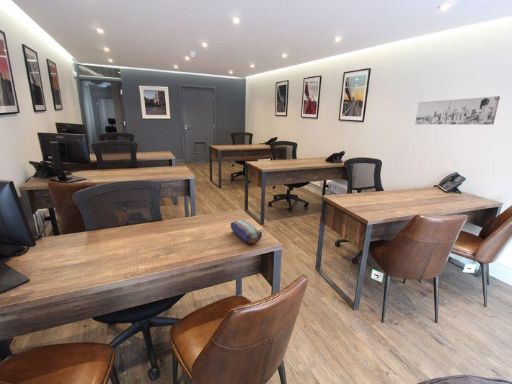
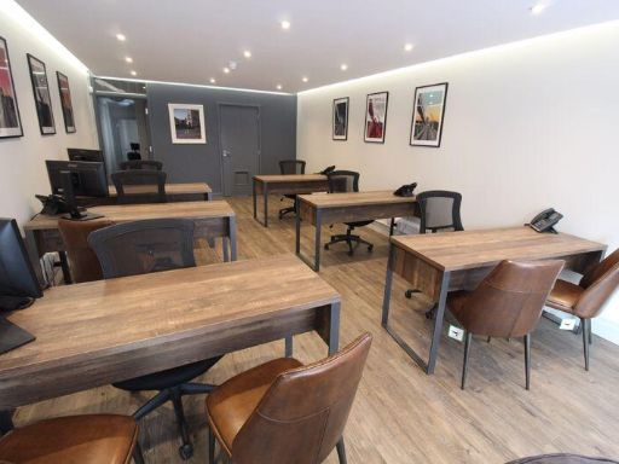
- wall art (452, 112)
- pencil case (245, 230)
